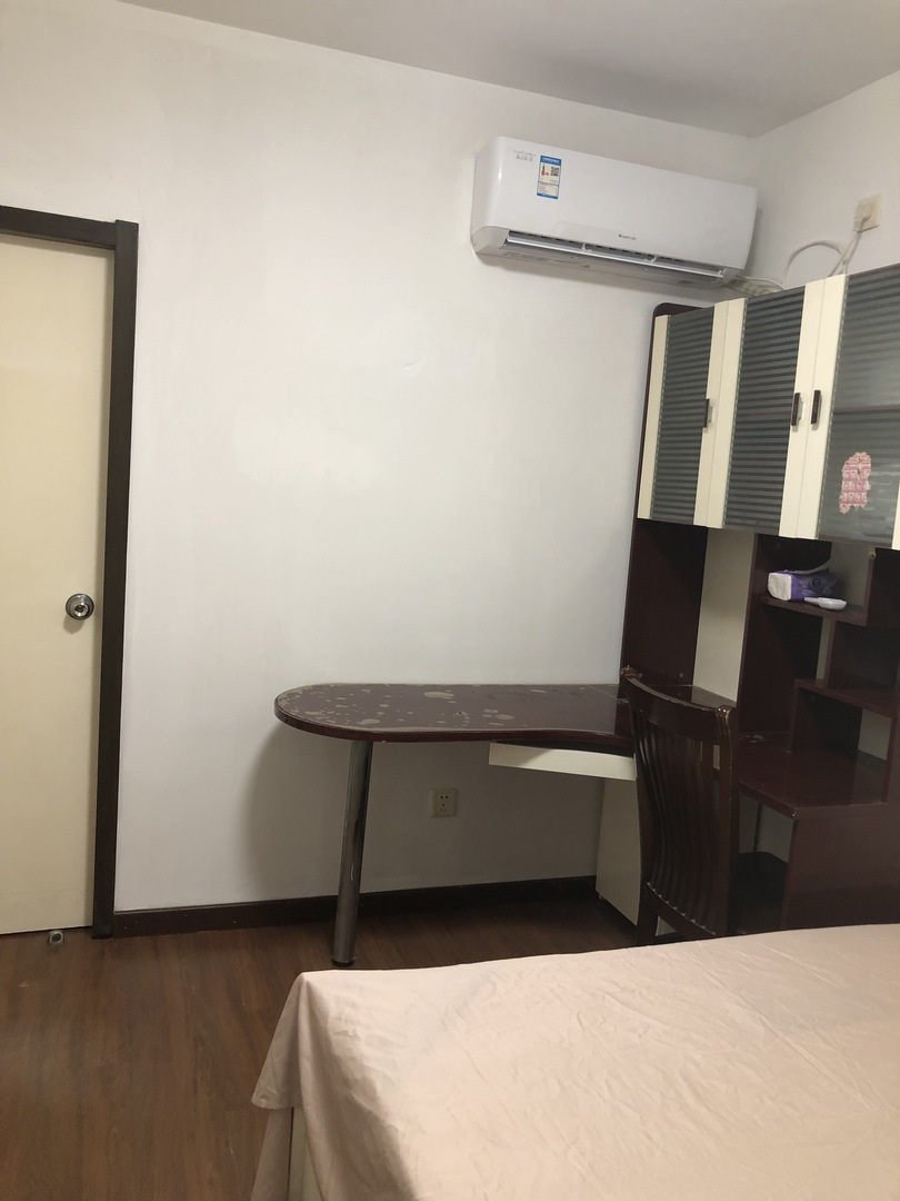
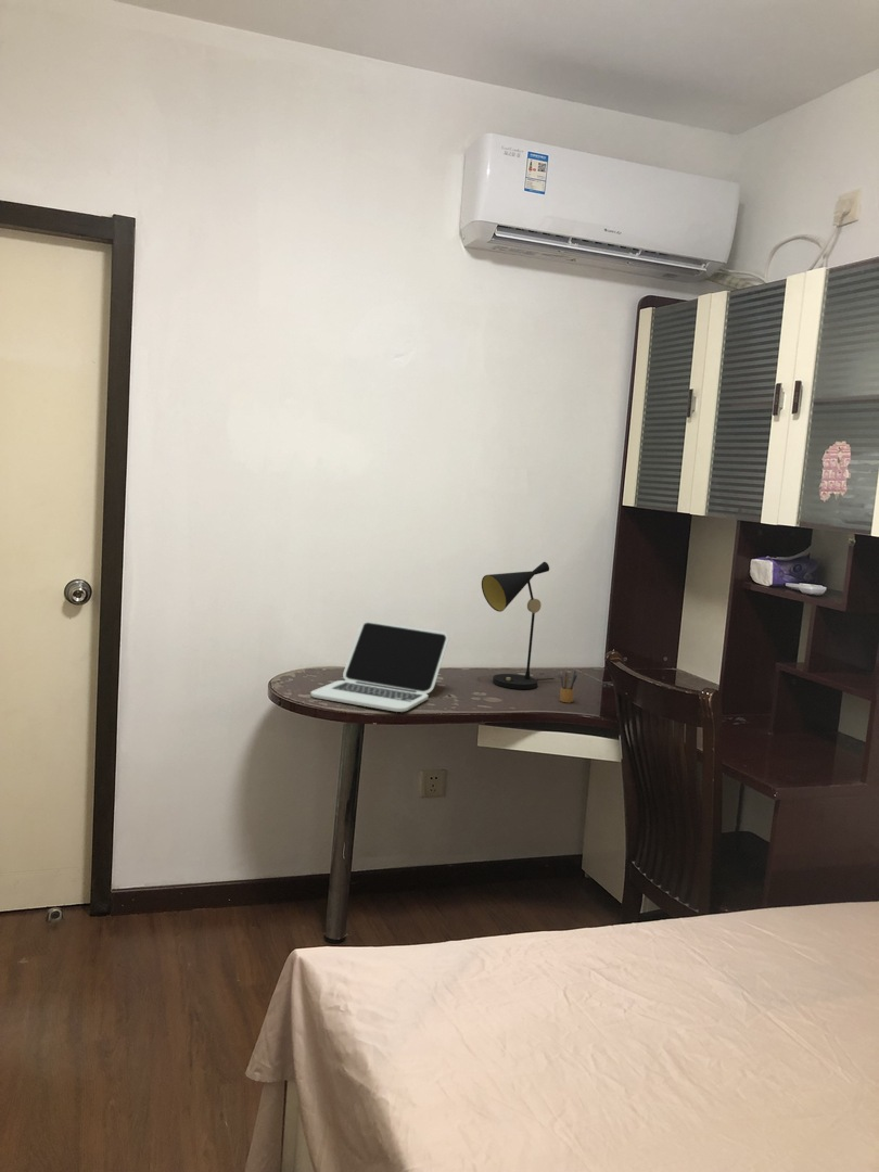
+ laptop (381, 663)
+ pencil box (566, 685)
+ table lamp (531, 623)
